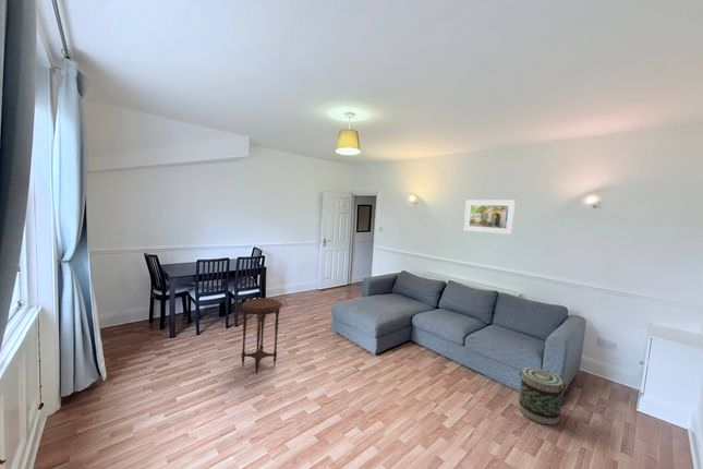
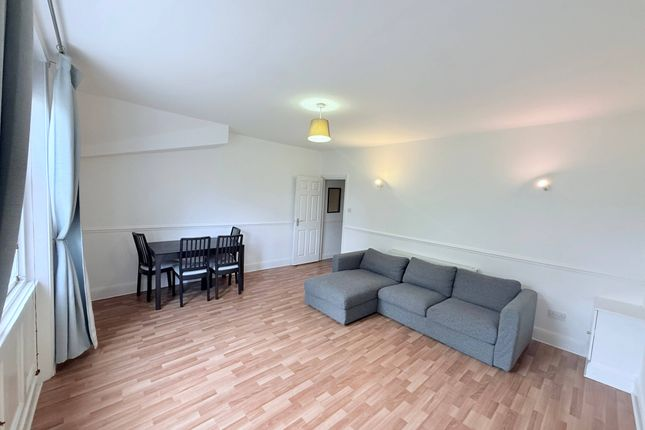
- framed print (487, 216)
- side table (259, 334)
- basket (541, 393)
